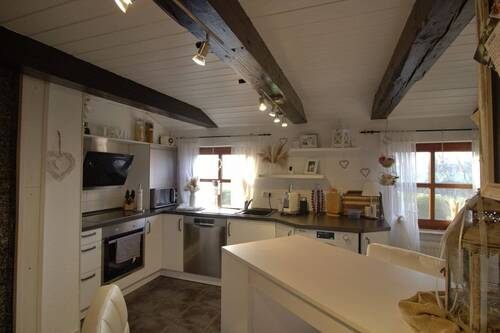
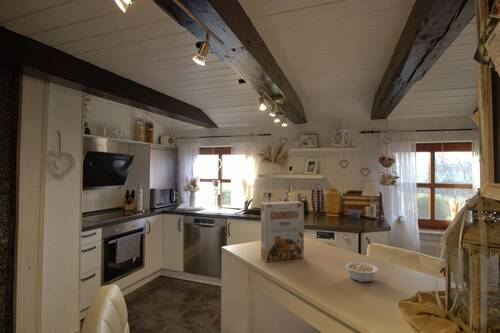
+ legume (360, 271)
+ cereal box (282, 230)
